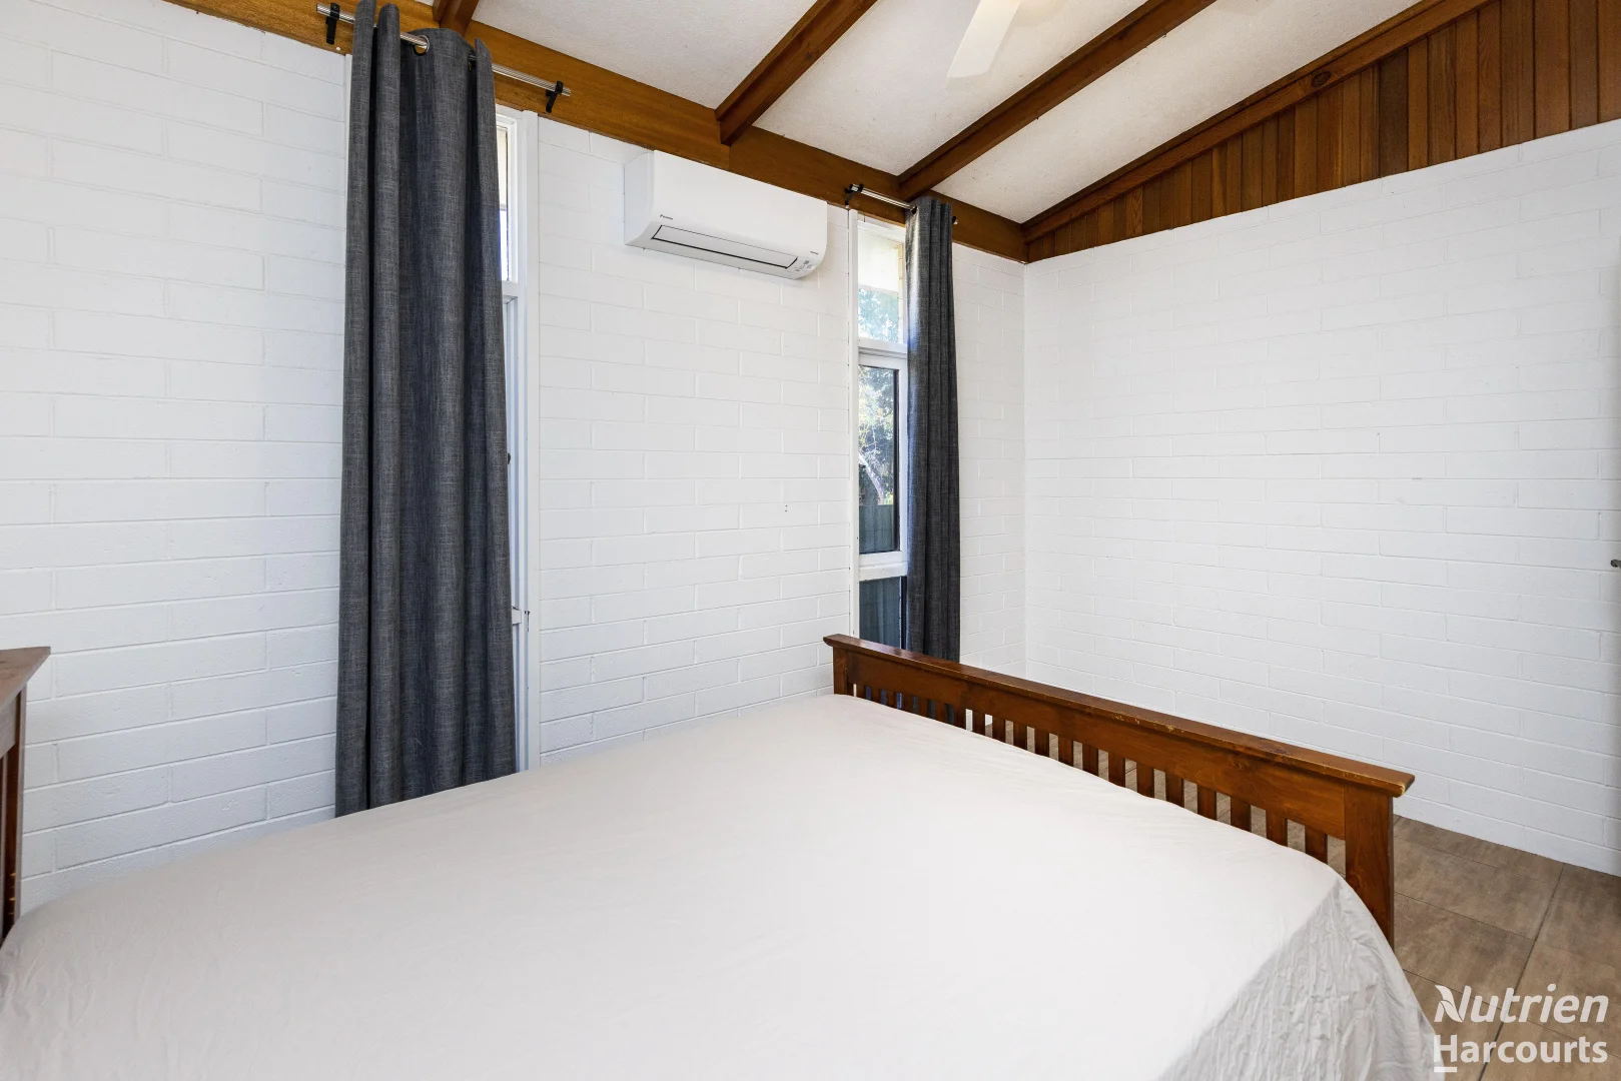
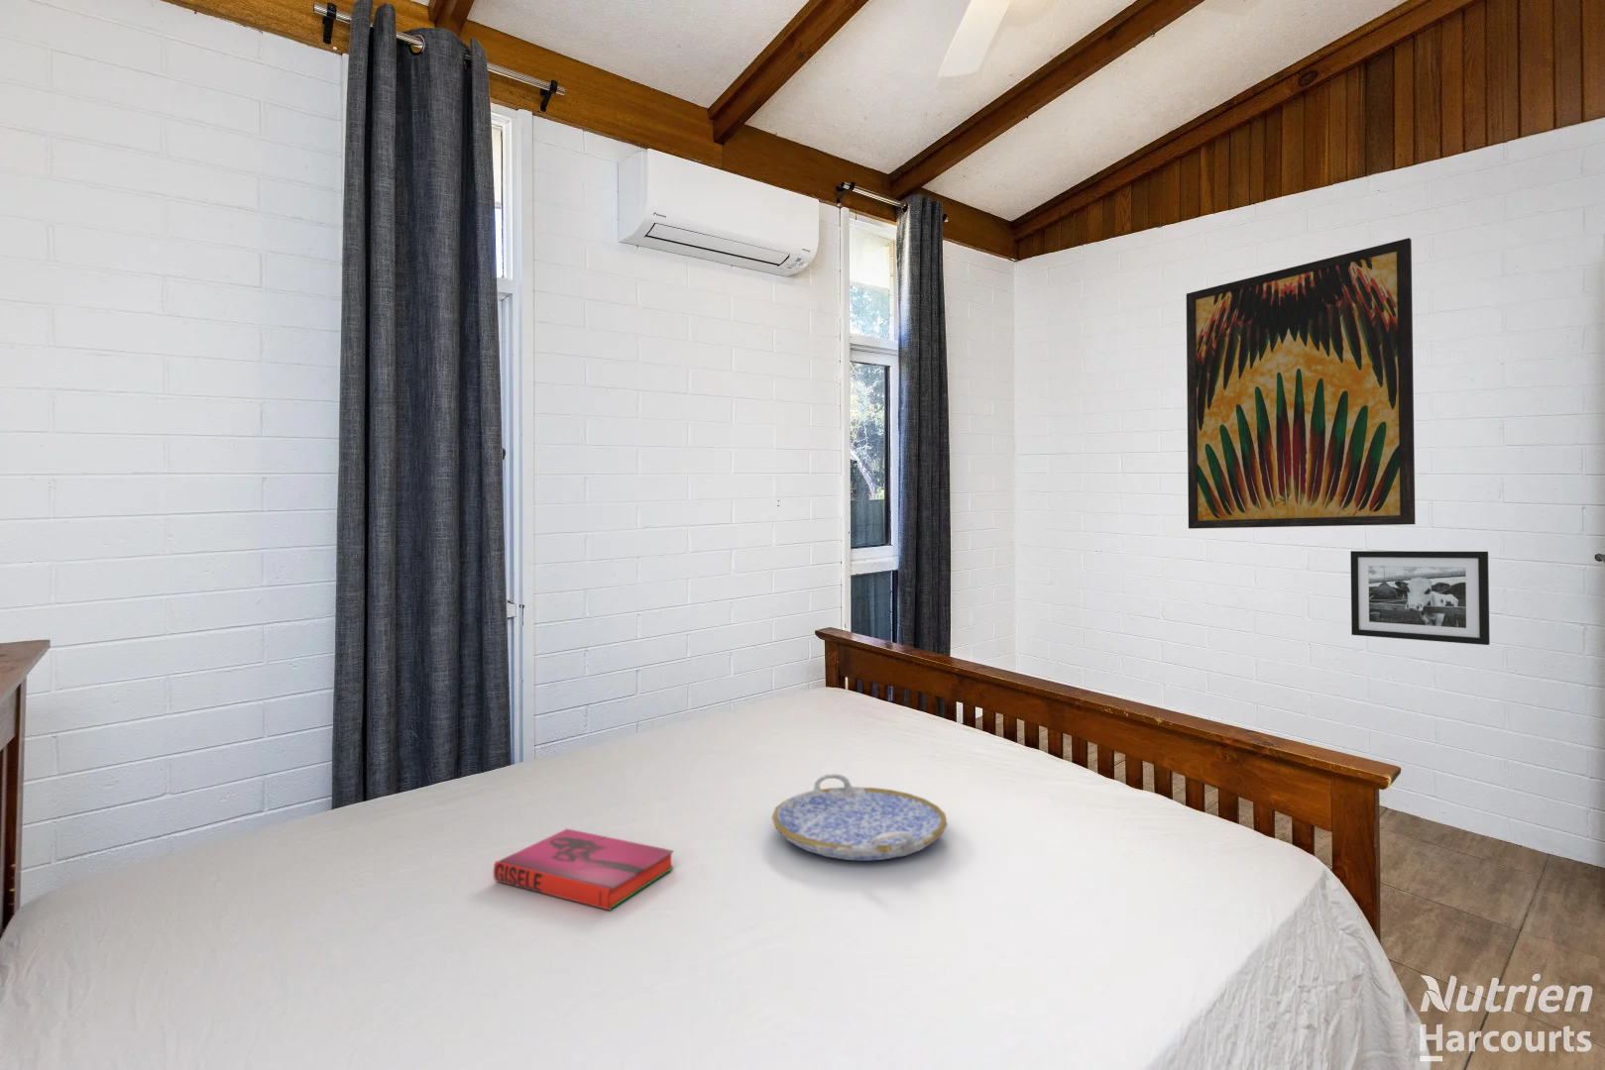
+ serving tray (858, 817)
+ wall art (1288, 398)
+ hardback book (584, 865)
+ picture frame (1416, 595)
